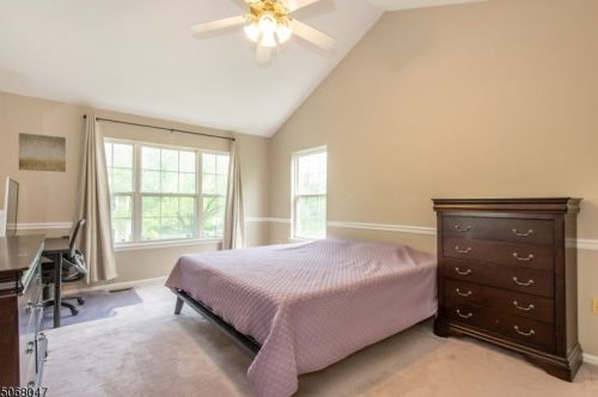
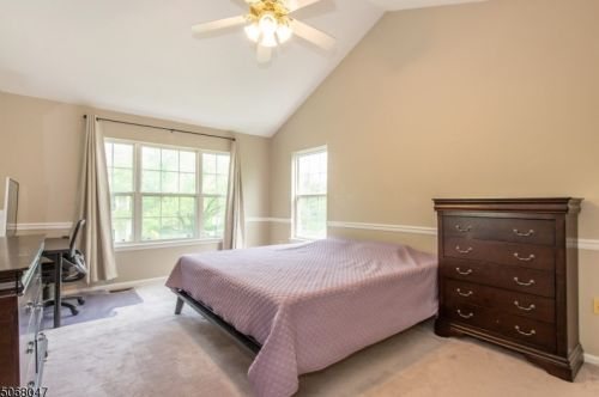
- wall art (43, 153)
